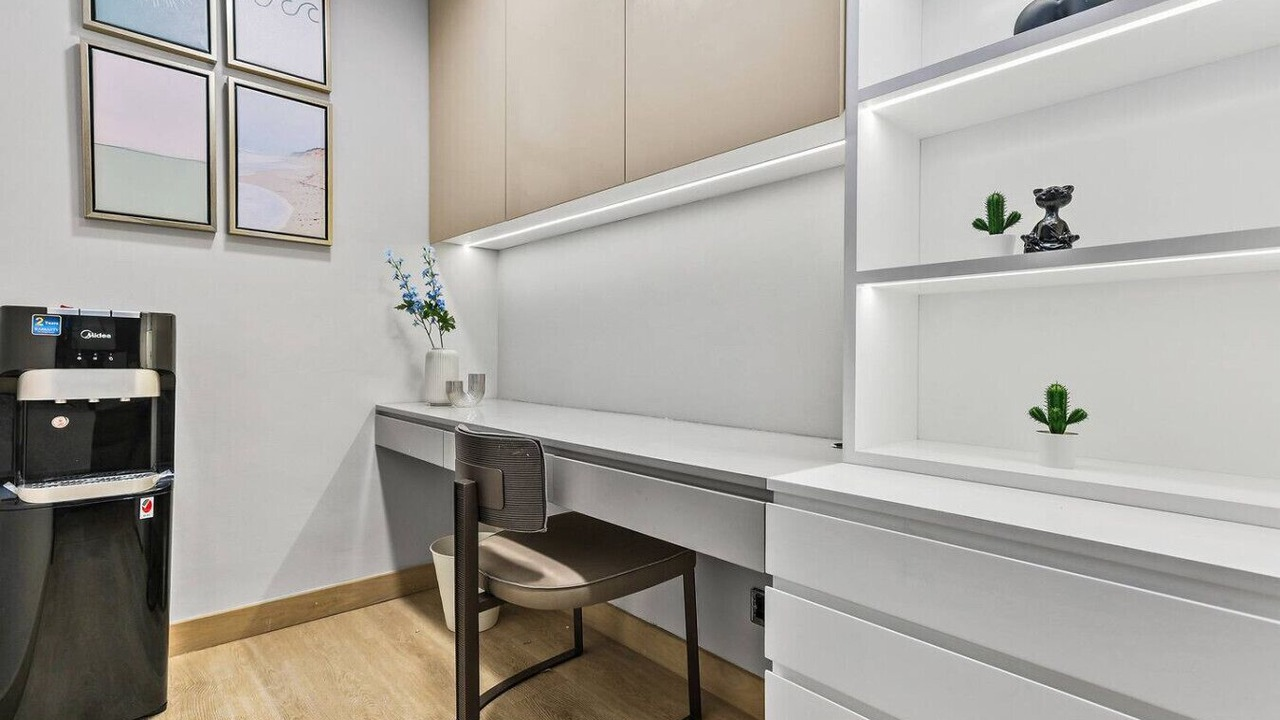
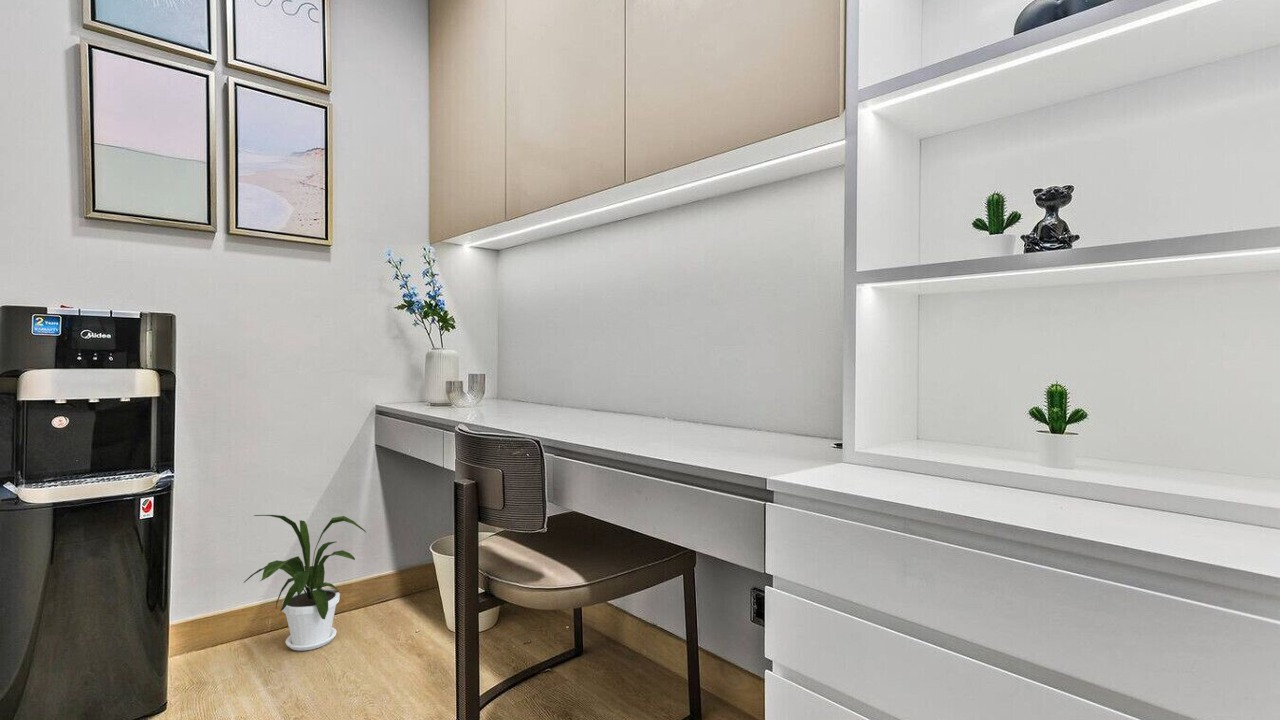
+ house plant (307, 575)
